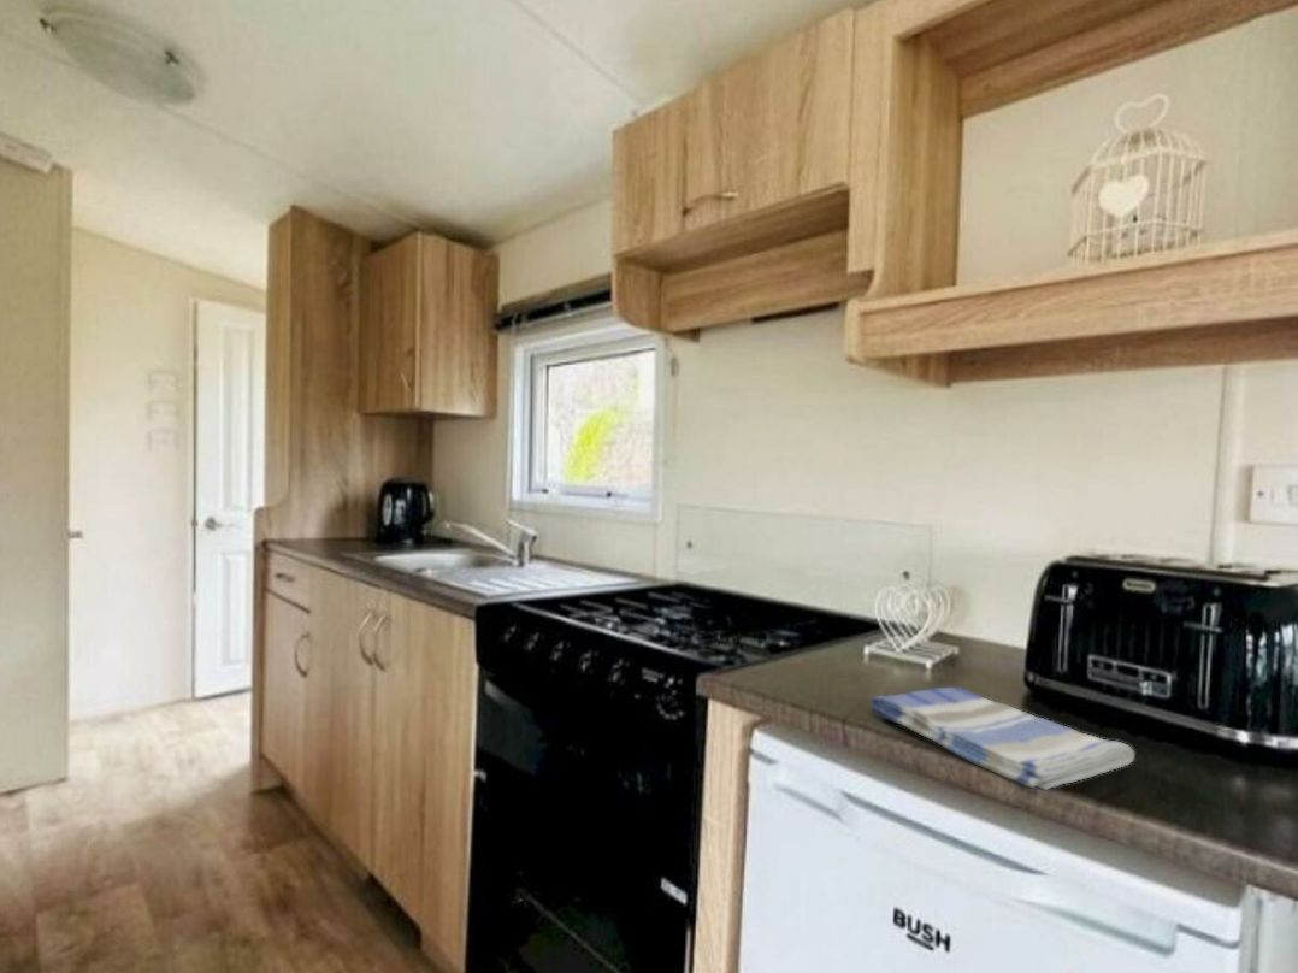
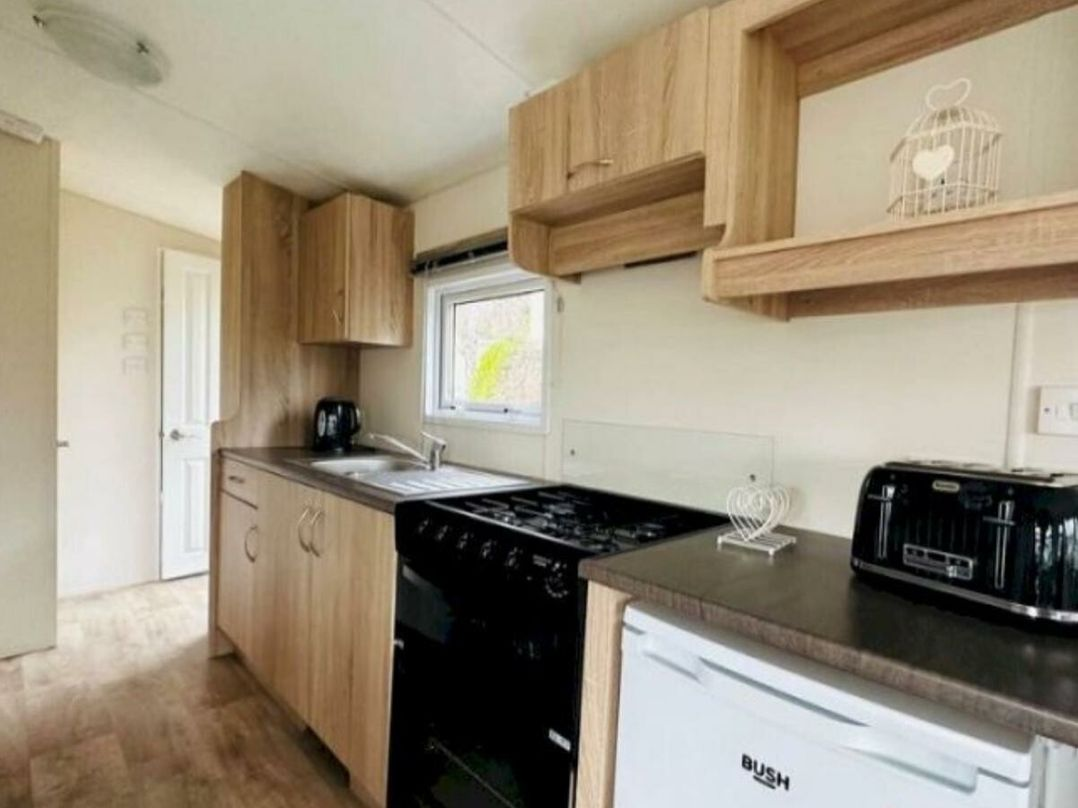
- dish towel (992, 726)
